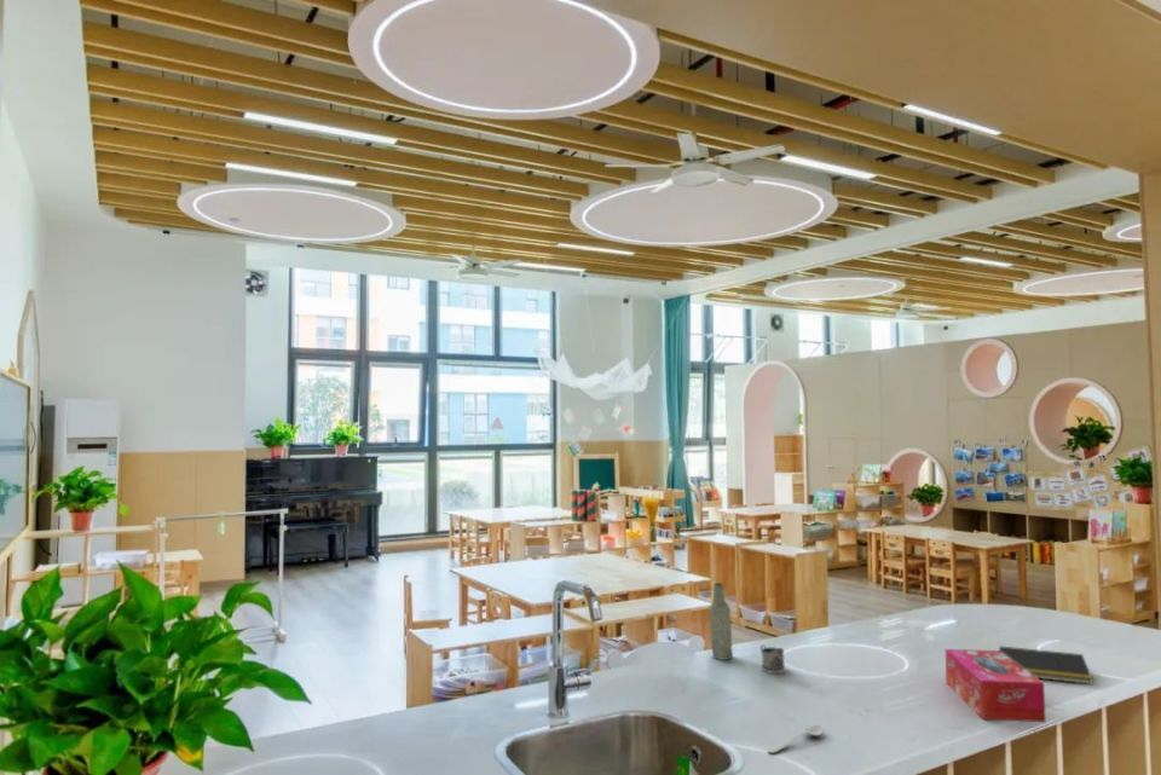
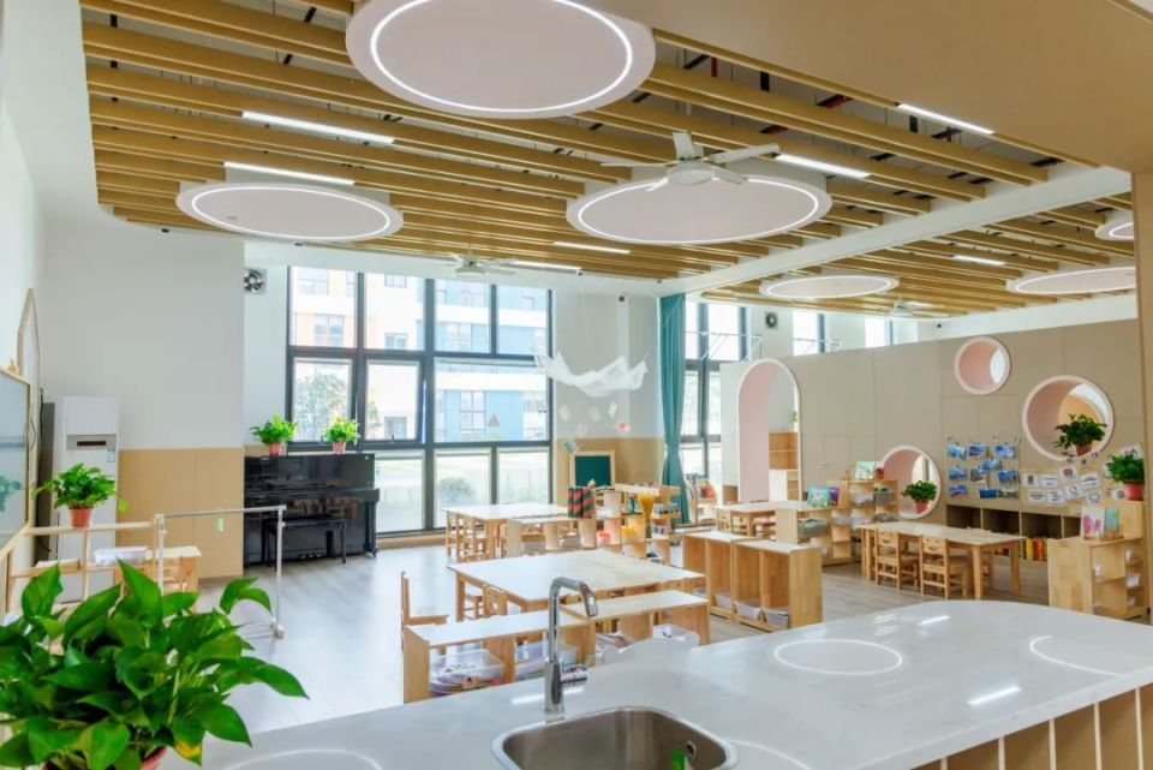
- tissue box (990, 682)
- tea glass holder (770, 657)
- bottle (720, 620)
- notepad (1044, 664)
- spoon (796, 738)
